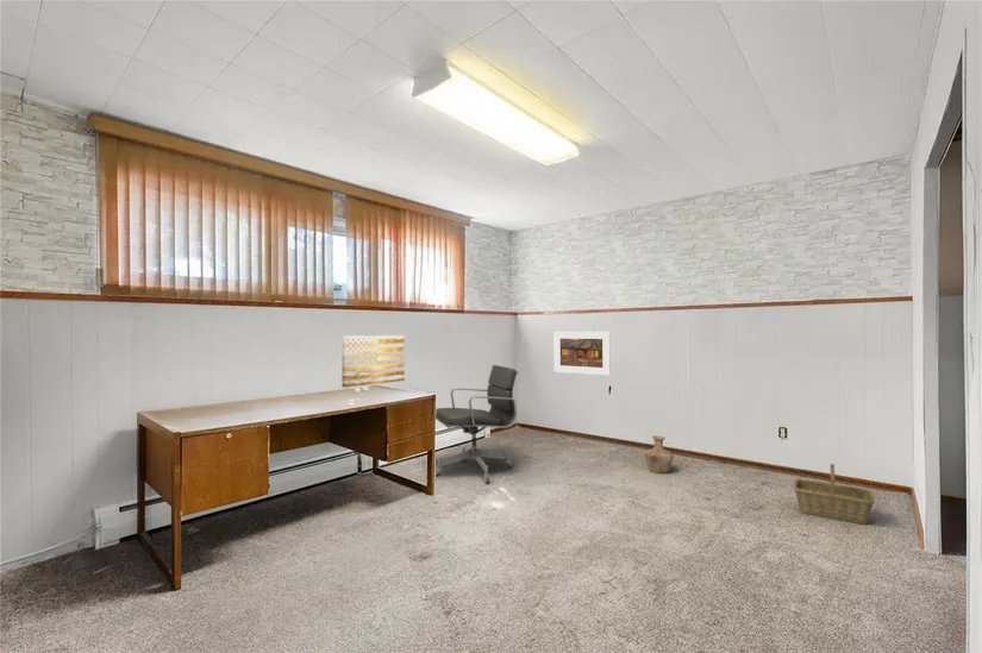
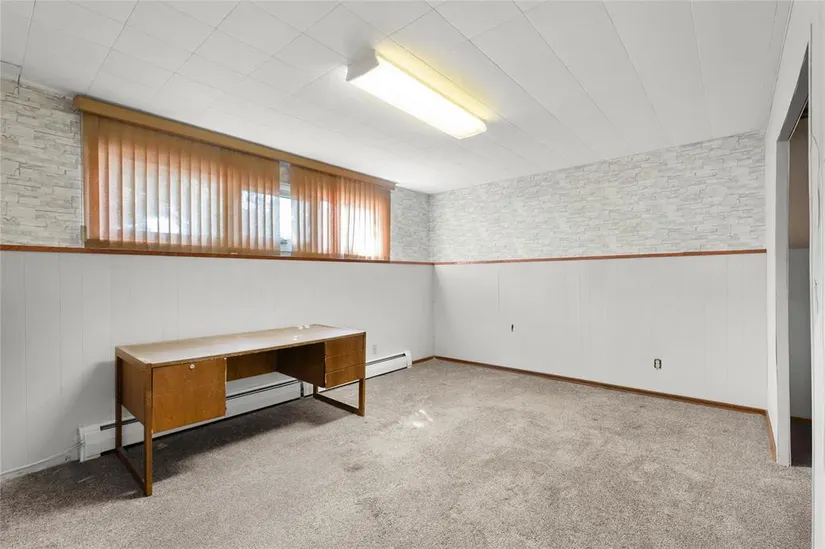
- wall art (374, 359)
- basket (832, 490)
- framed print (581, 352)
- office chair (474, 419)
- vase (658, 453)
